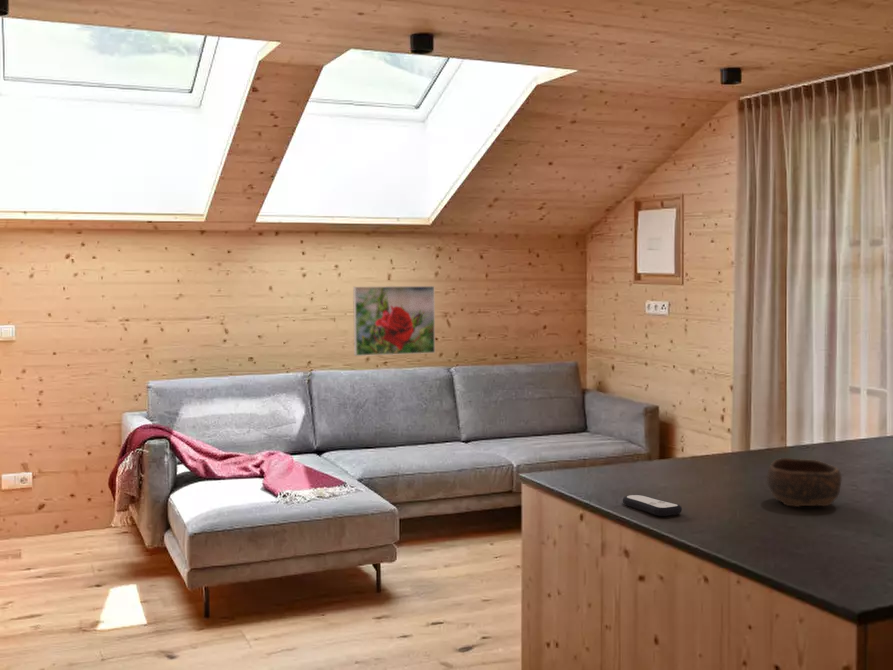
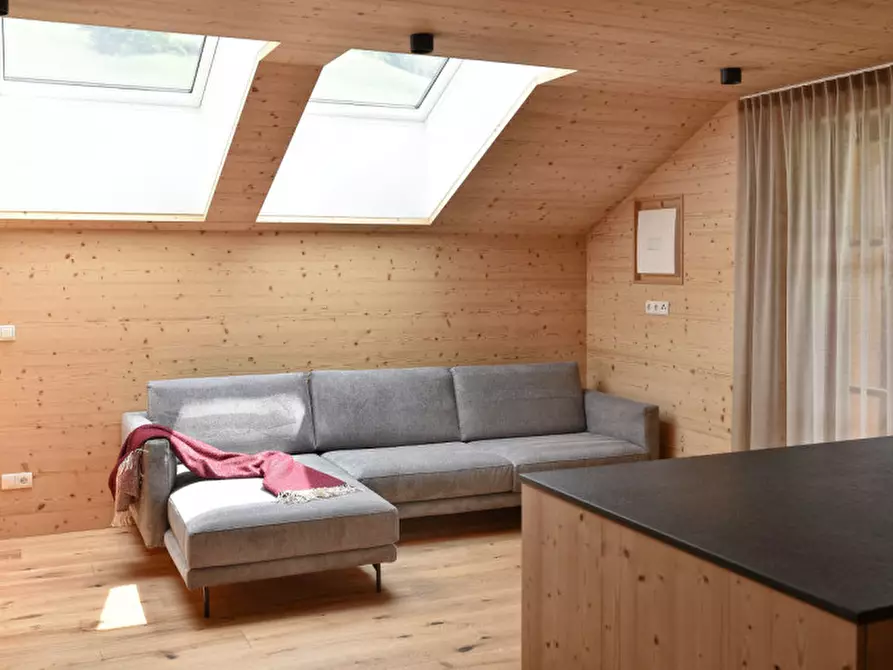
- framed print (394, 320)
- bowl (803, 483)
- remote control (650, 504)
